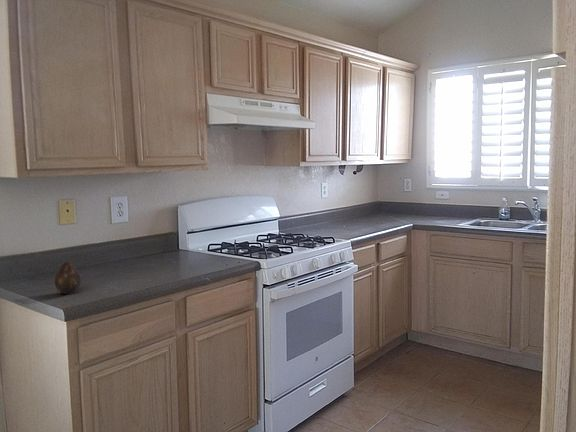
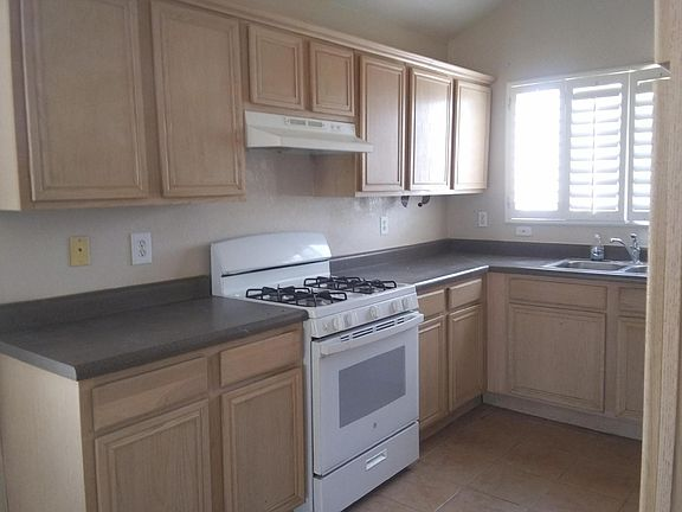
- fruit (67, 276)
